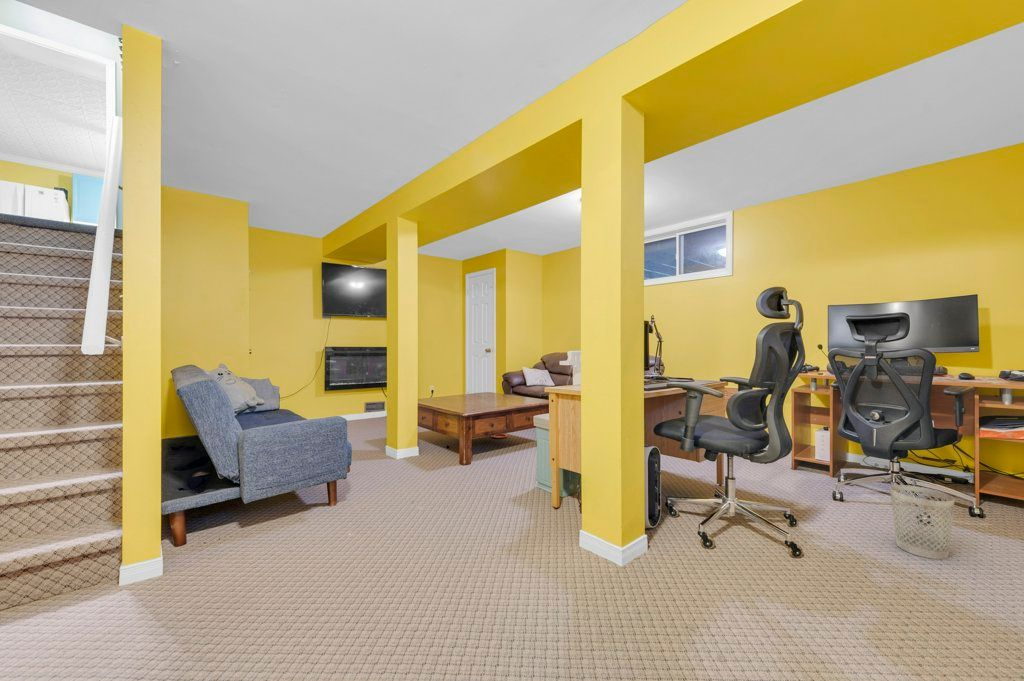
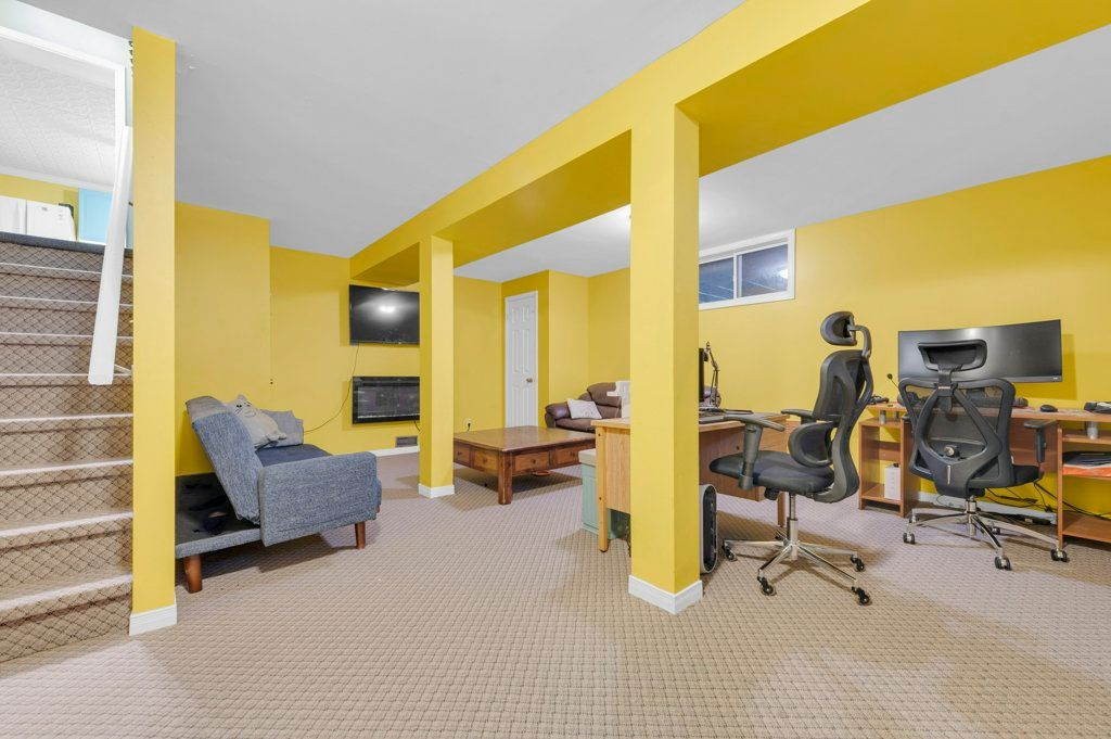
- wastebasket (921, 522)
